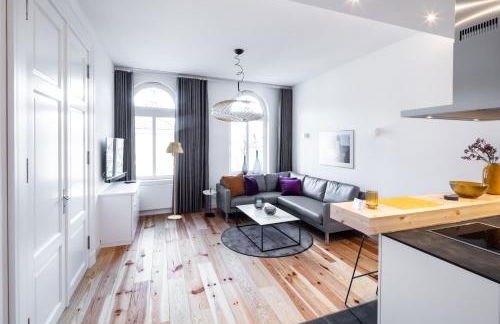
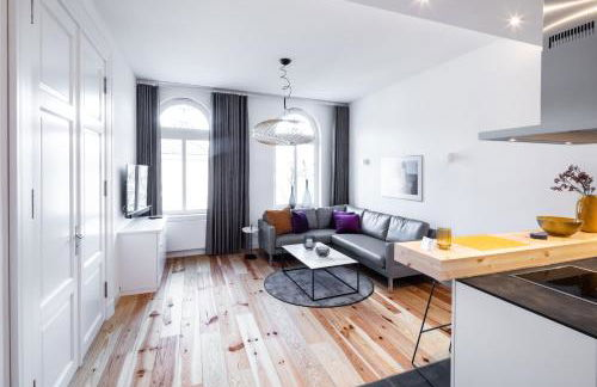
- floor lamp (174, 180)
